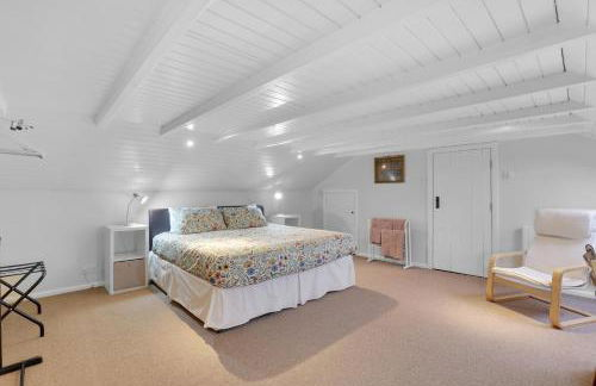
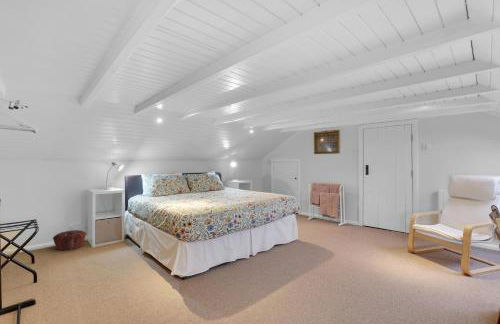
+ woven basket (70, 239)
